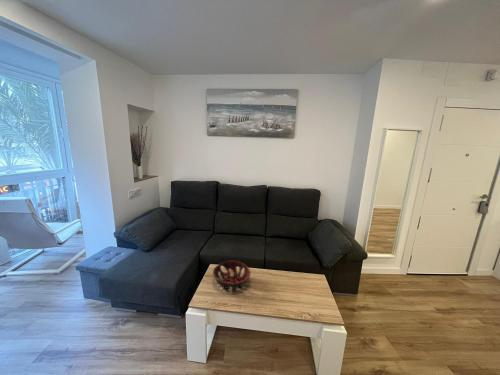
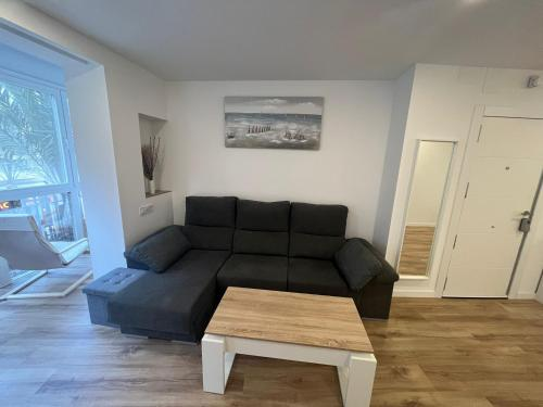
- decorative bowl (231, 276)
